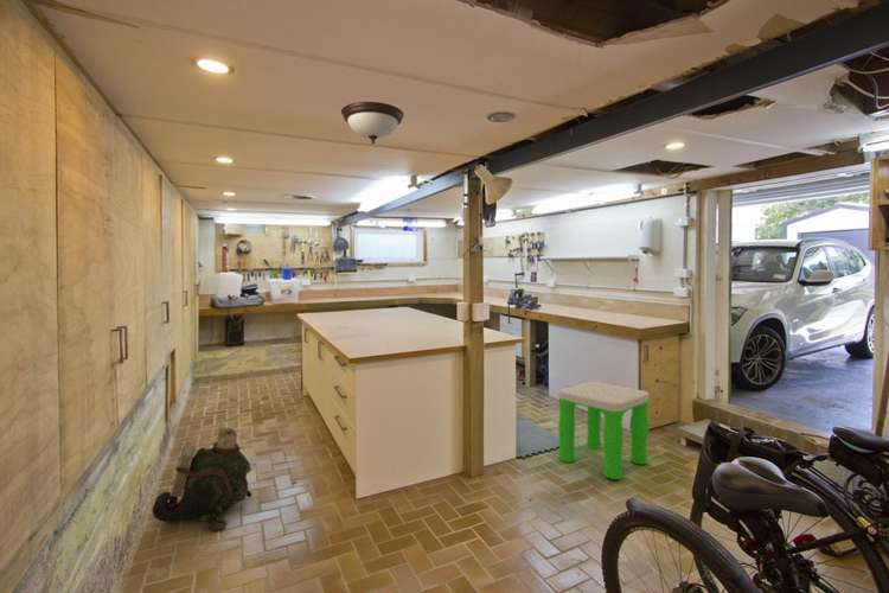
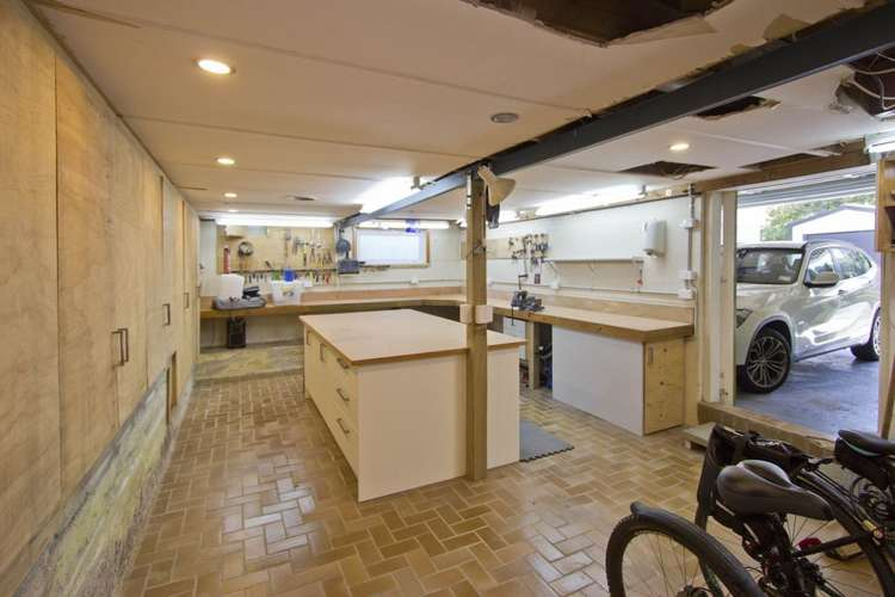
- stool (605, 425)
- toy figurine (203, 471)
- light fixture (372, 128)
